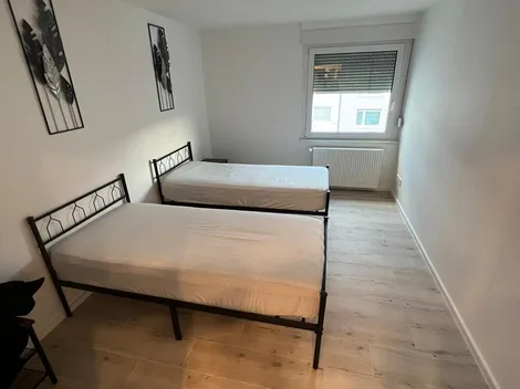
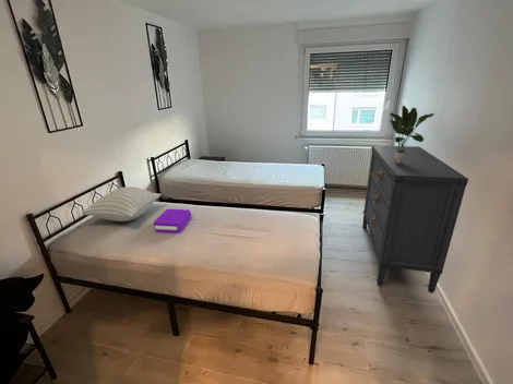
+ potted plant (407, 134)
+ book (172, 220)
+ pillow (123, 203)
+ dresser (398, 209)
